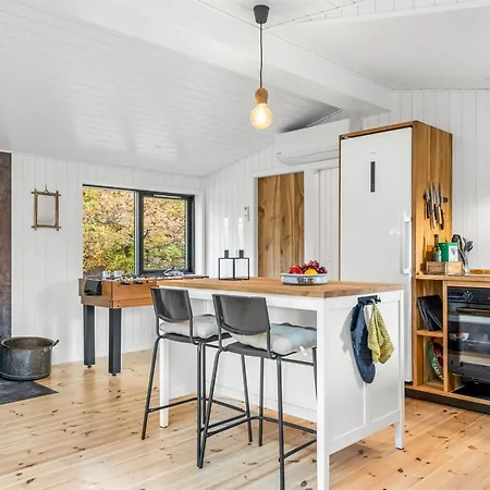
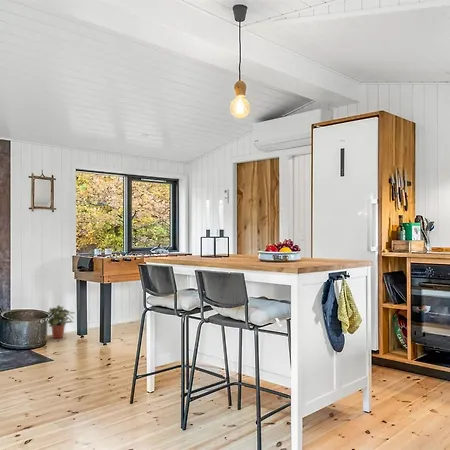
+ potted plant (58, 320)
